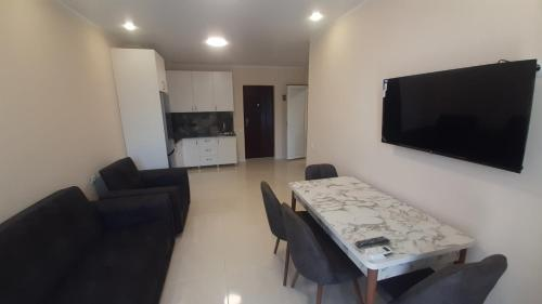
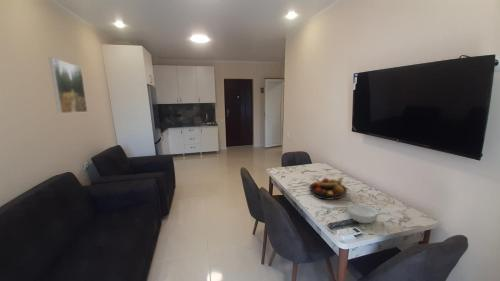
+ fruit bowl (327, 185)
+ cereal bowl (361, 214)
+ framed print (70, 88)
